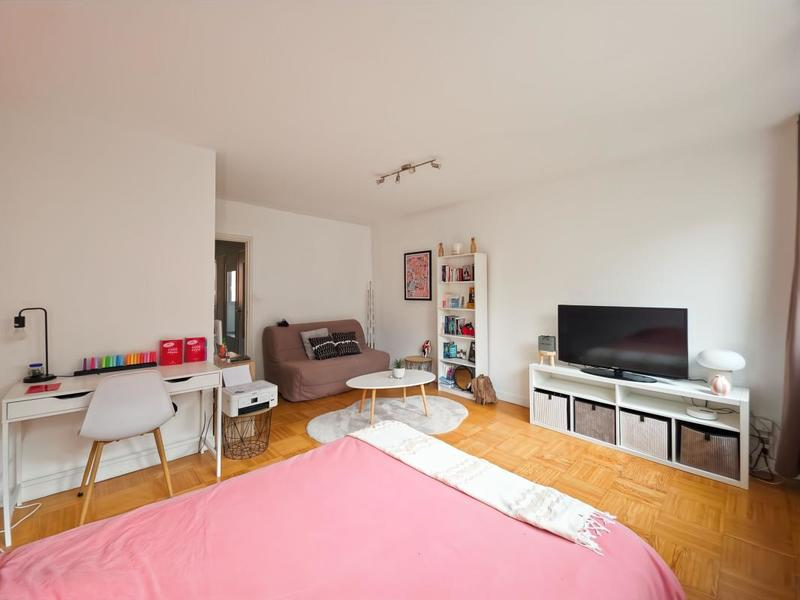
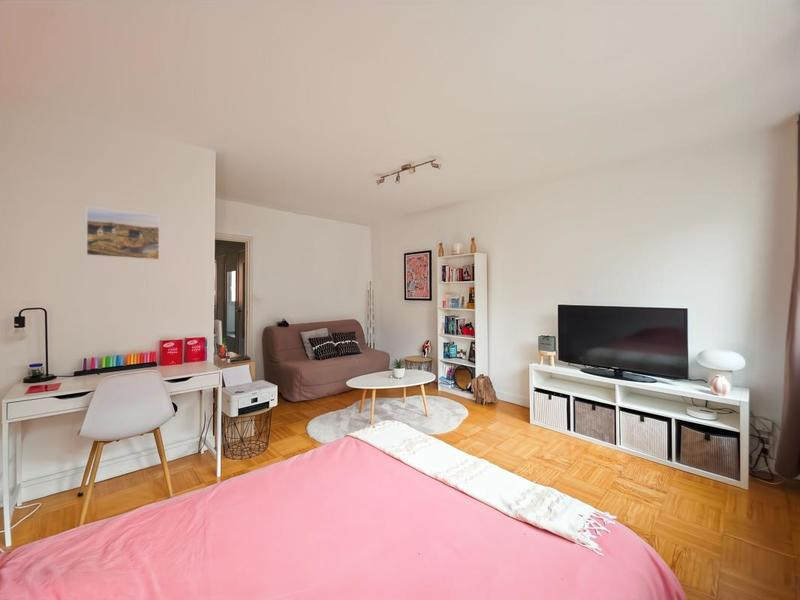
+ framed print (124, 234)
